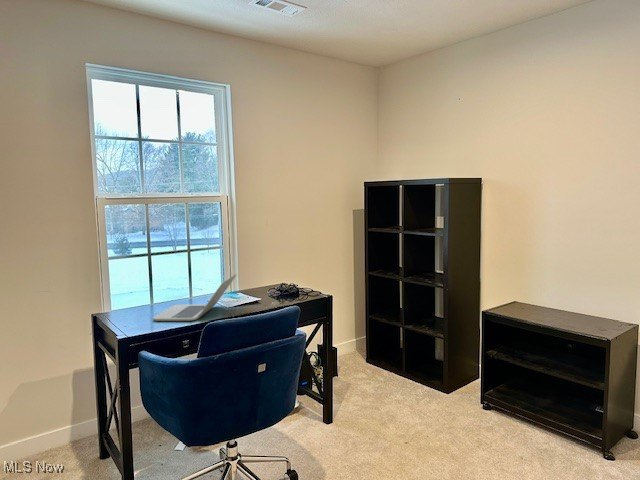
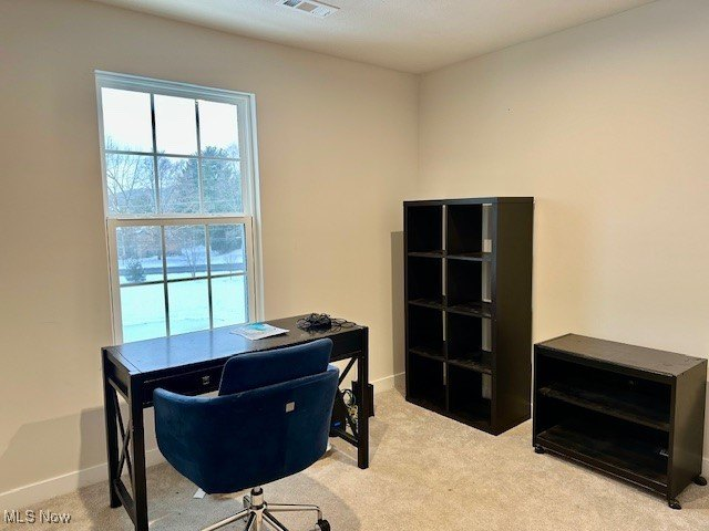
- laptop (196, 304)
